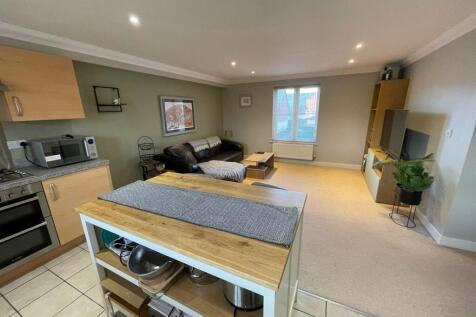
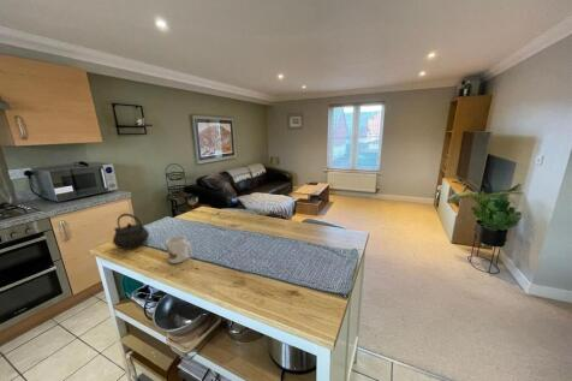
+ mug (180, 249)
+ kettle (127, 228)
